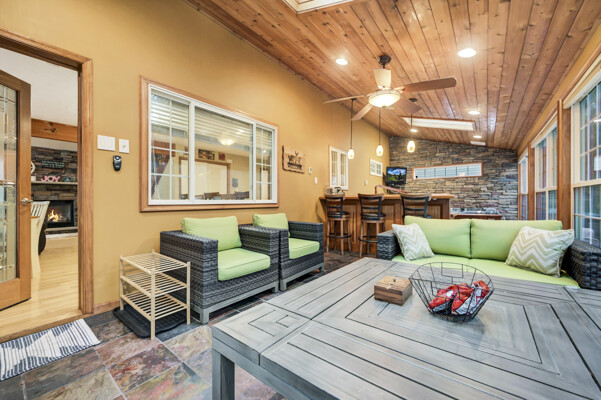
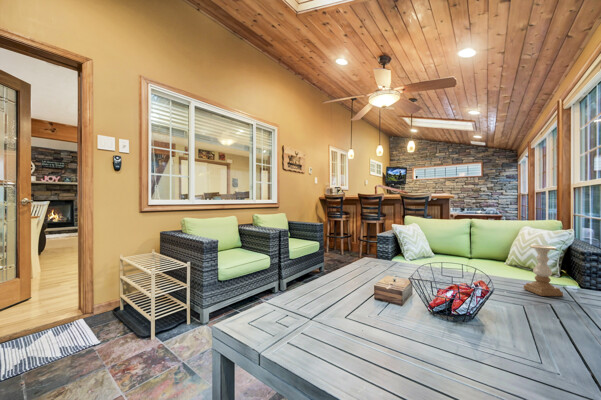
+ candle holder (542, 269)
